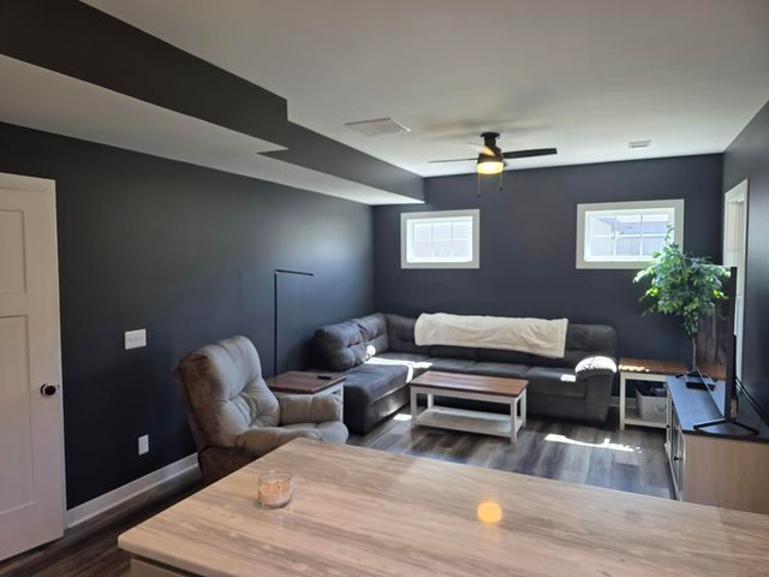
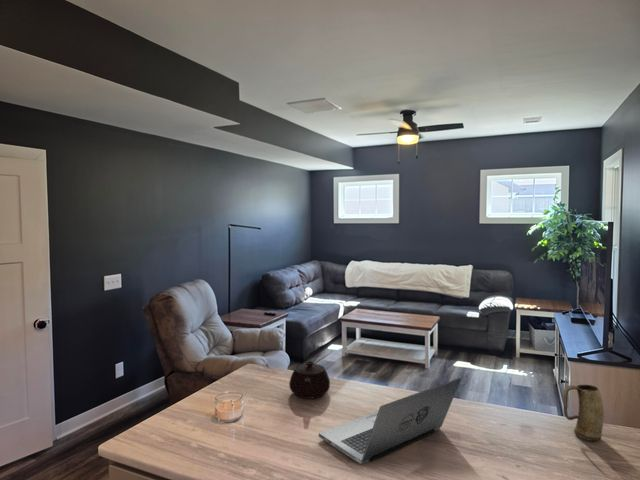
+ laptop (389, 408)
+ mug (582, 410)
+ teapot (309, 378)
